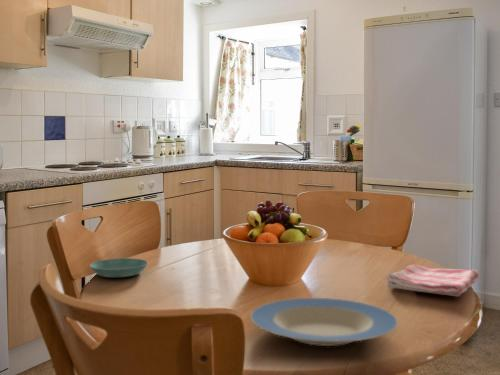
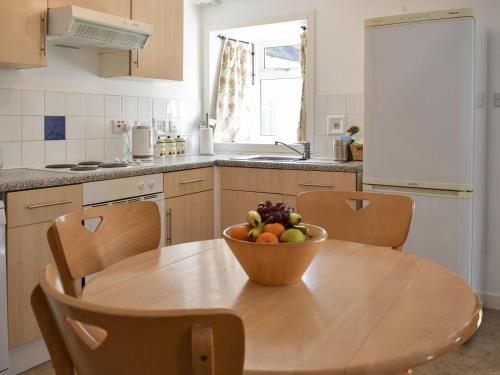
- saucer (119, 268)
- dish towel (434, 276)
- plate (322, 325)
